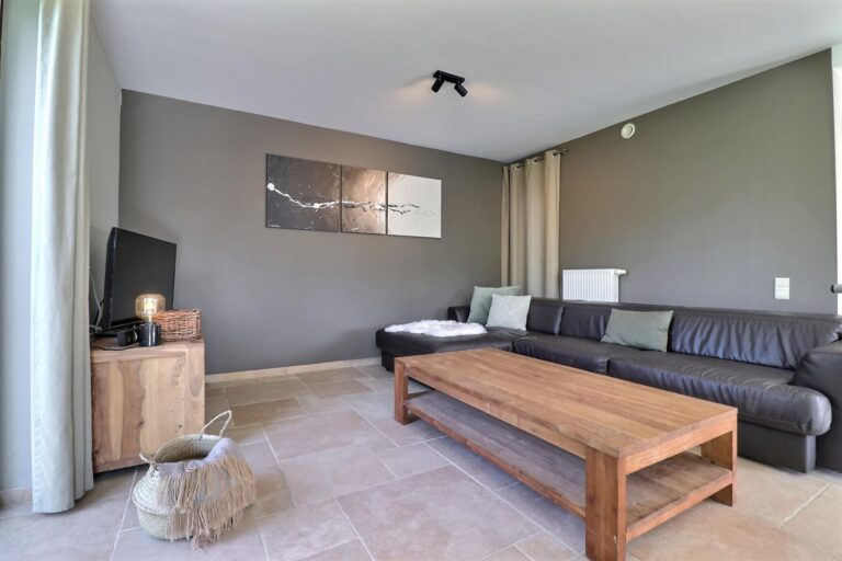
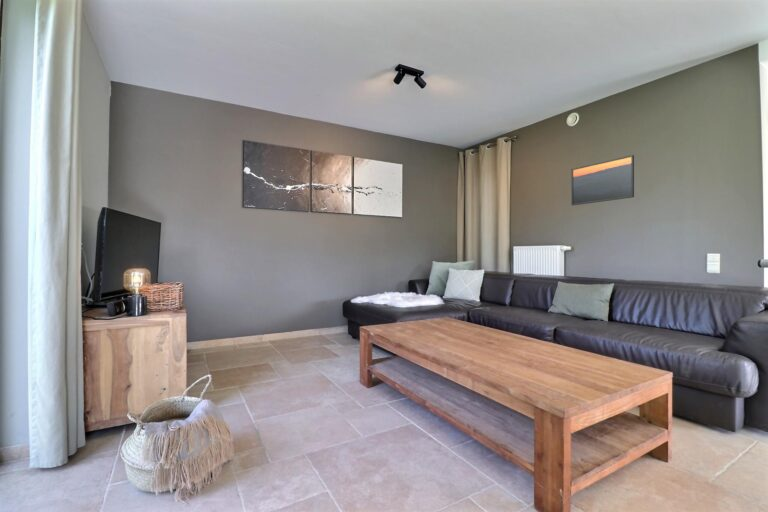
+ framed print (600, 182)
